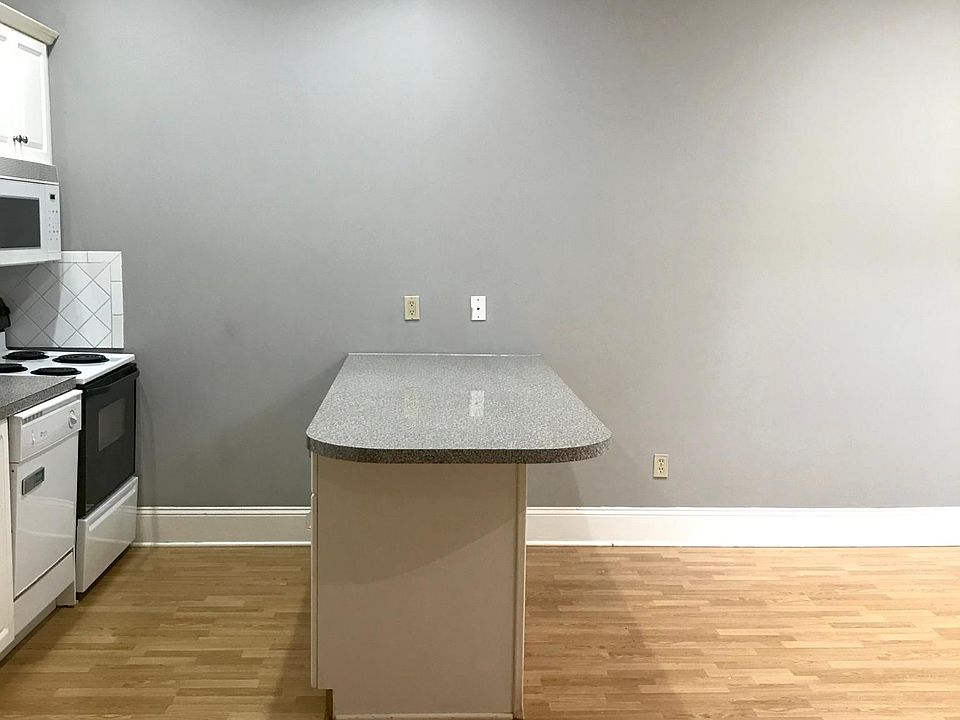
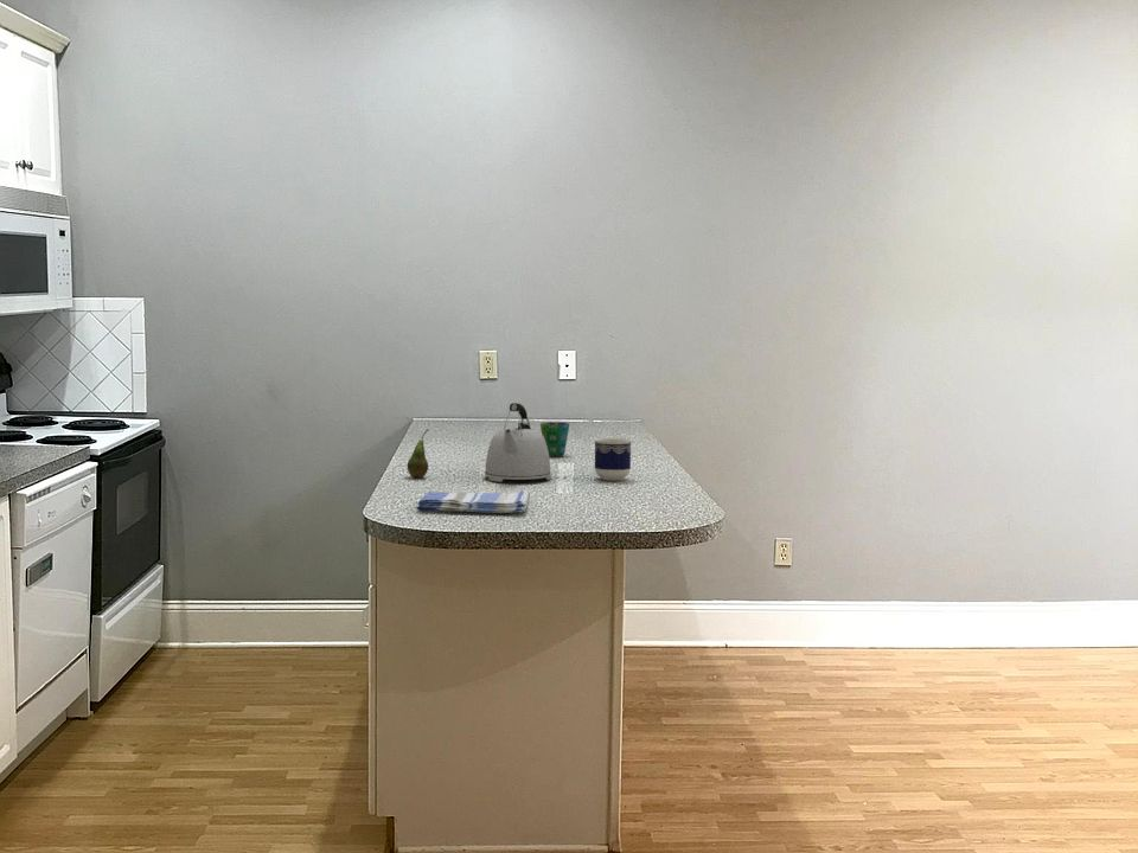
+ dish towel (475, 499)
+ cup (554, 438)
+ fruit (417, 453)
+ kettle (517, 440)
+ cup (612, 458)
